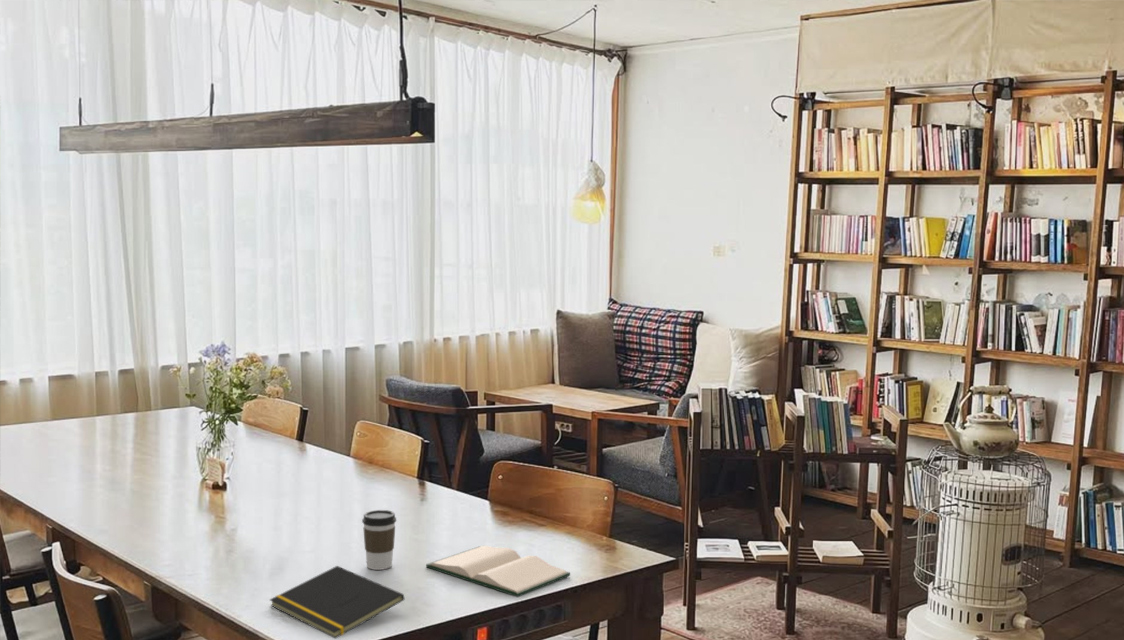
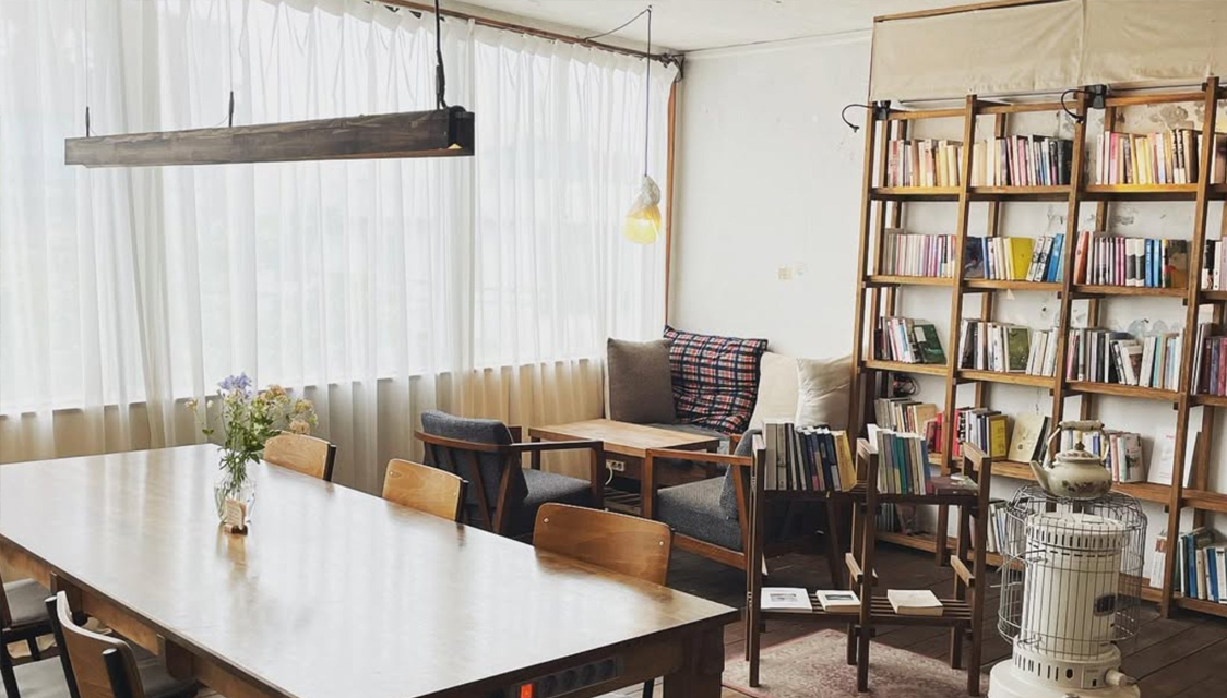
- coffee cup (379, 540)
- notepad (336, 599)
- hardback book (497, 566)
